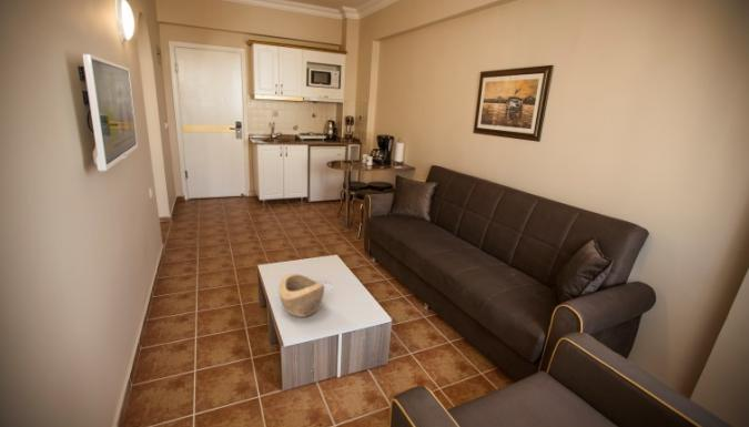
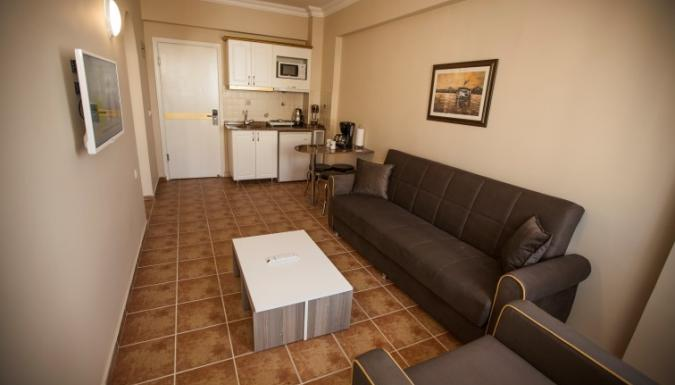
- decorative bowl (301, 295)
